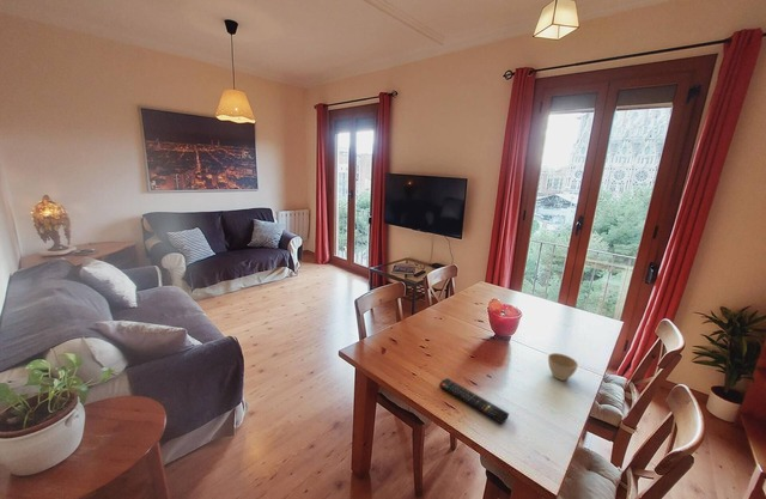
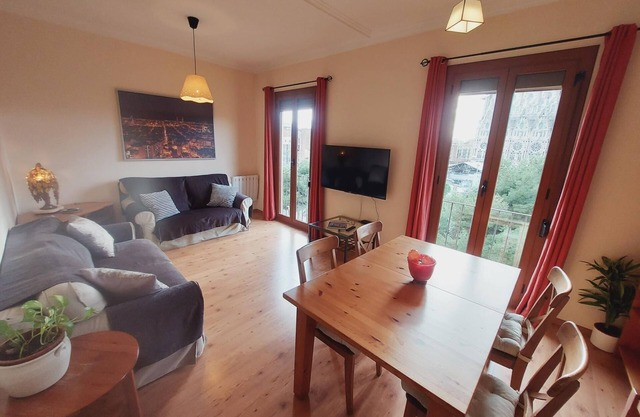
- remote control (470, 398)
- flower pot (560, 369)
